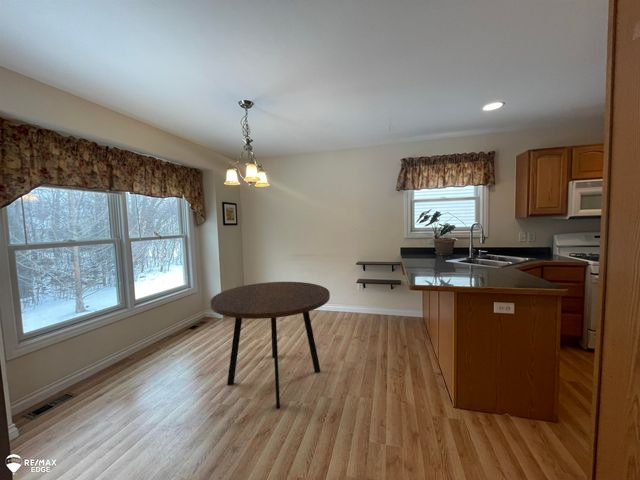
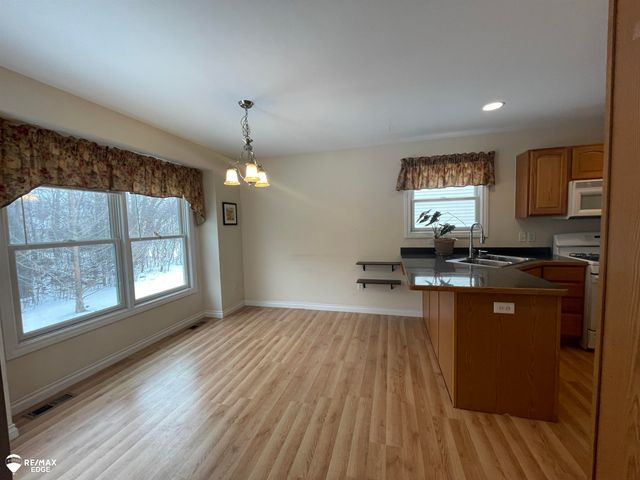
- dining table (273, 336)
